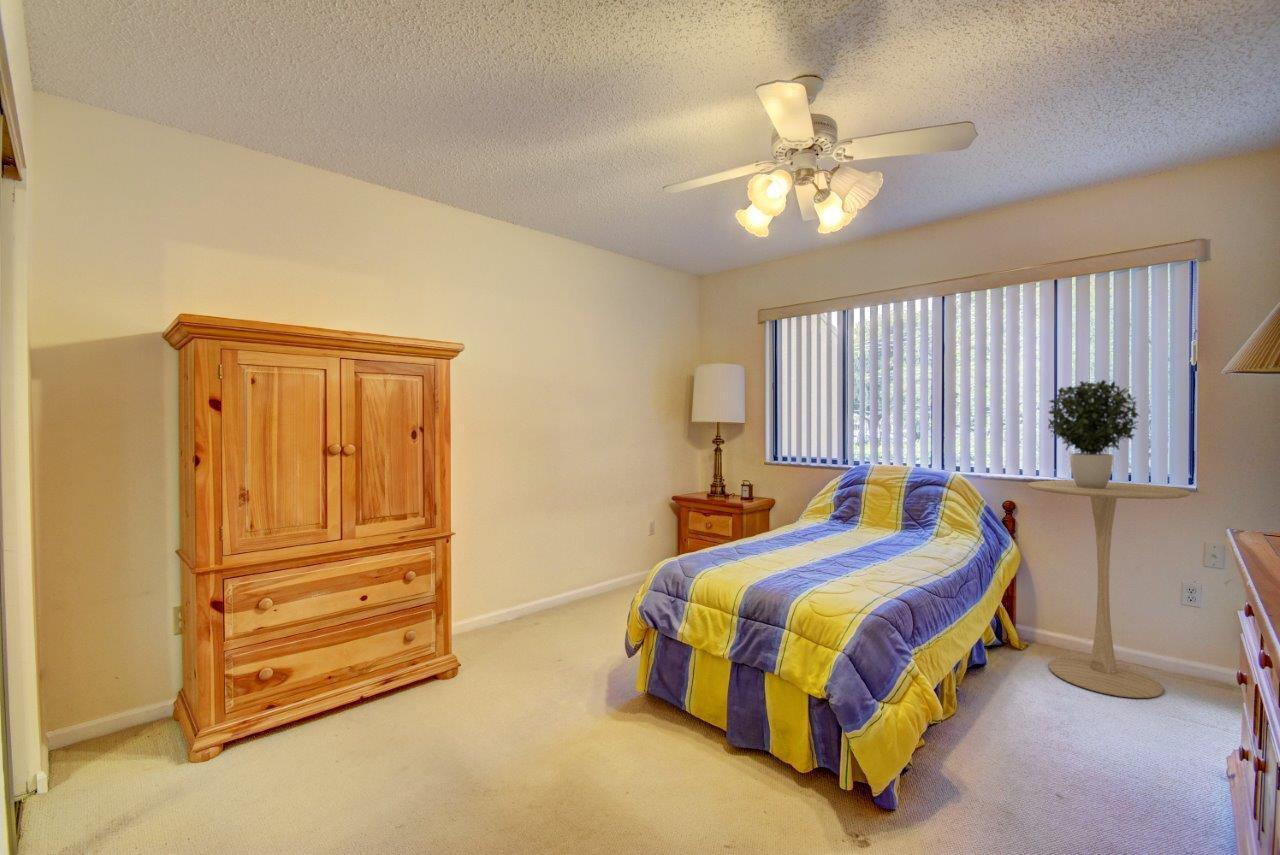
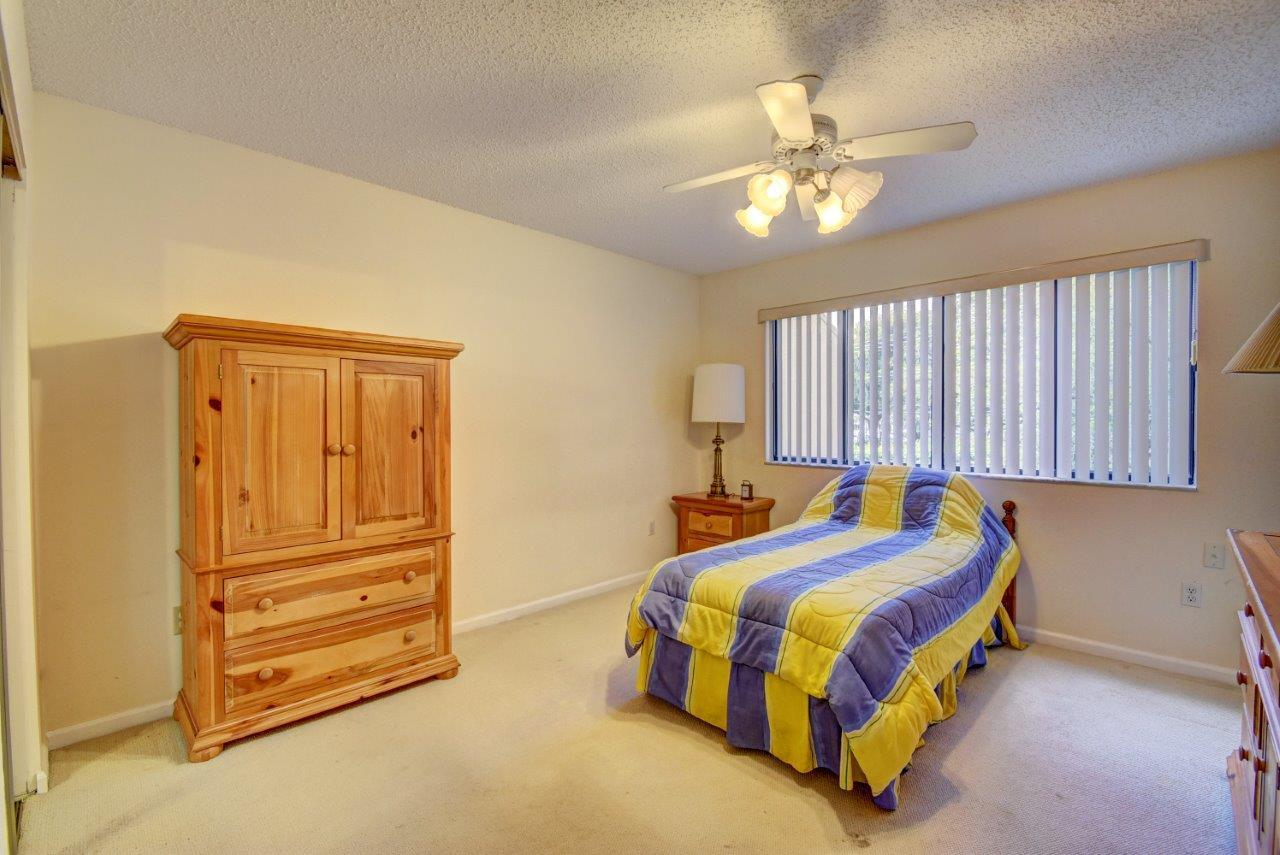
- pedestal table (1103, 582)
- potted plant (1092, 433)
